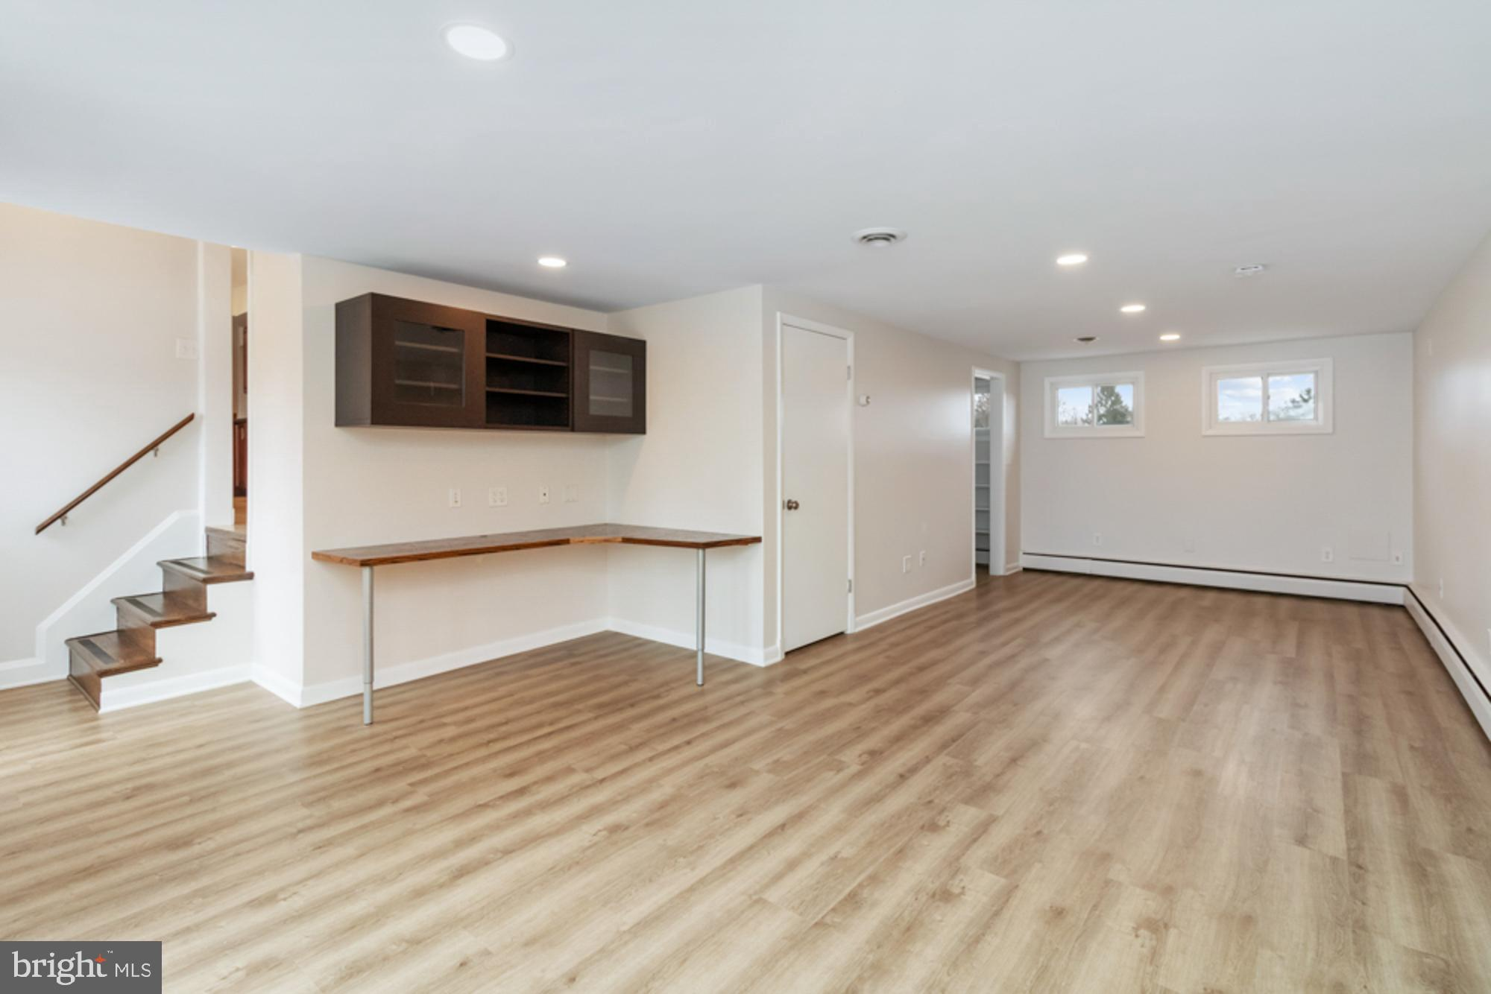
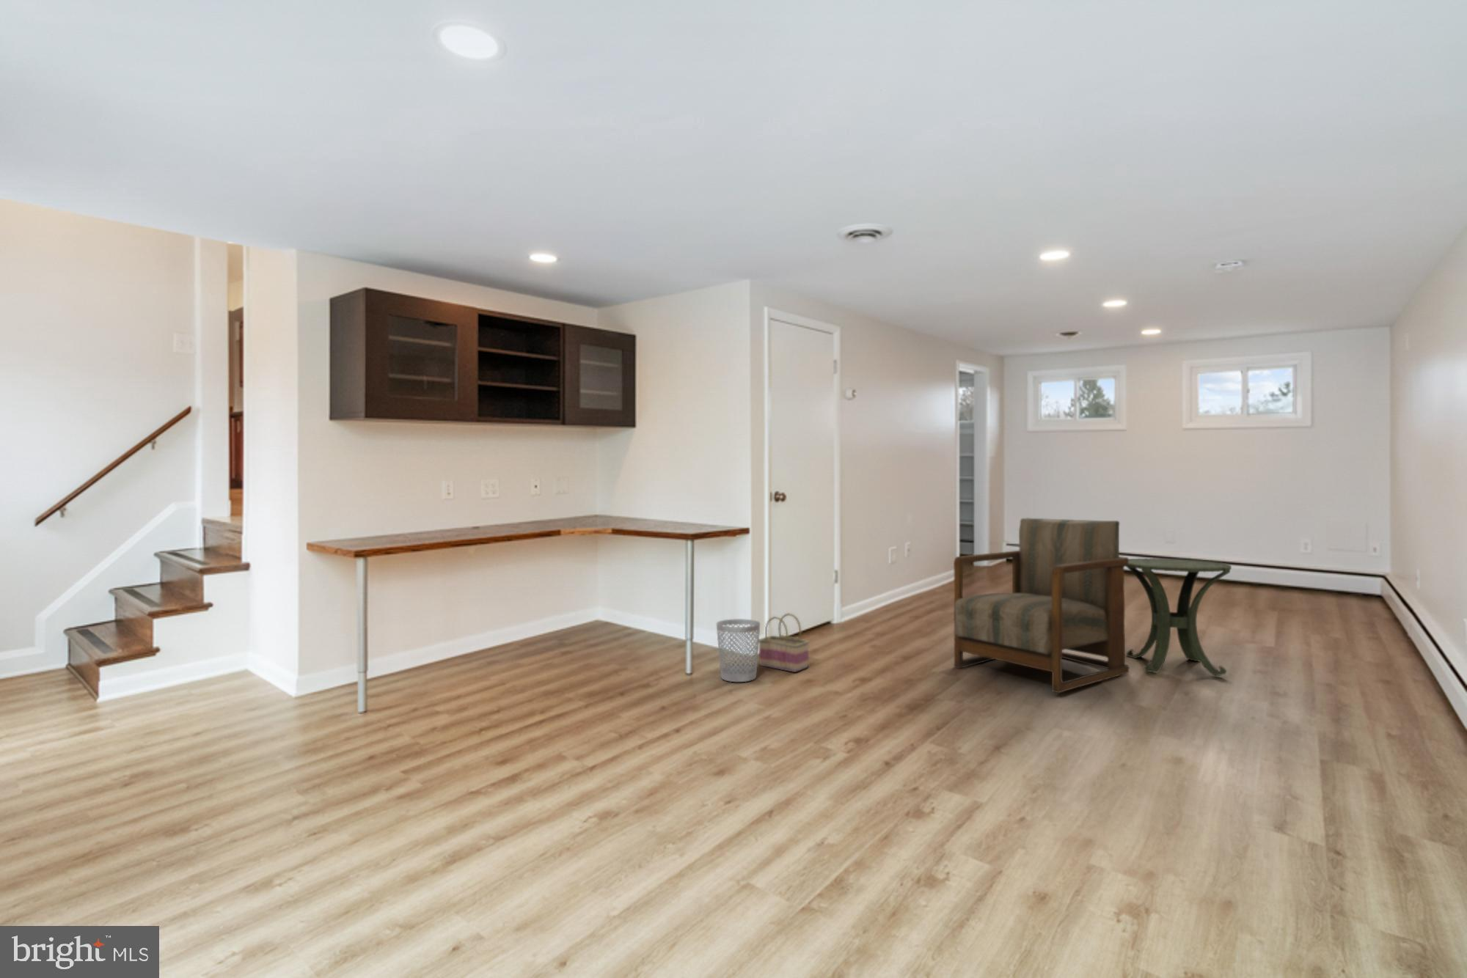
+ basket (784, 641)
+ armchair (1038, 595)
+ wastebasket (738, 651)
+ side table (1173, 613)
